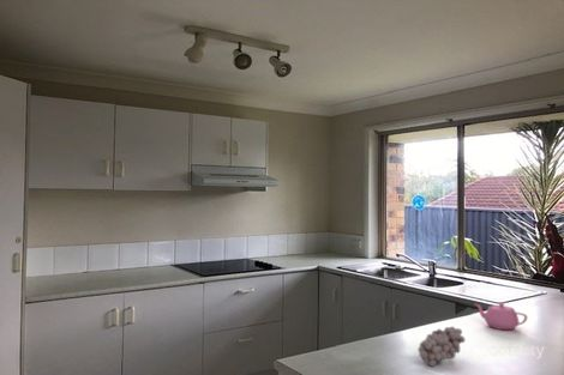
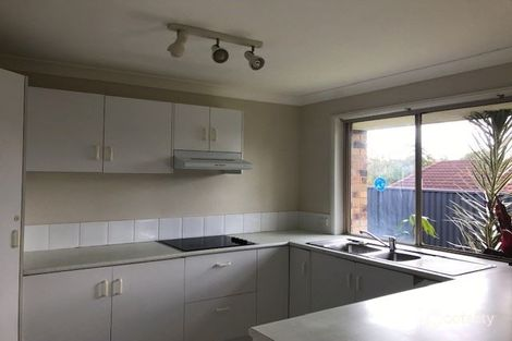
- fruit (438, 345)
- teapot (499, 314)
